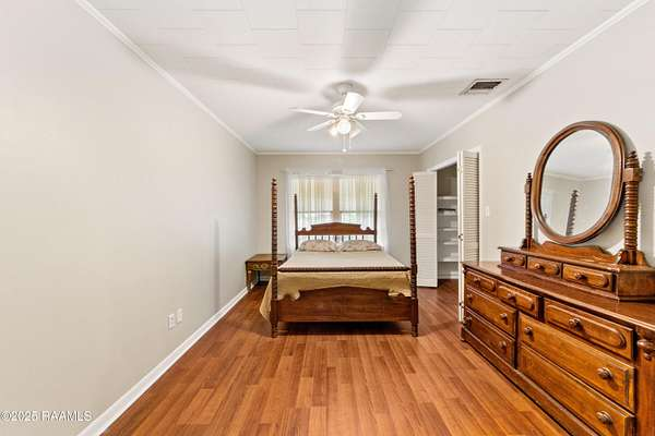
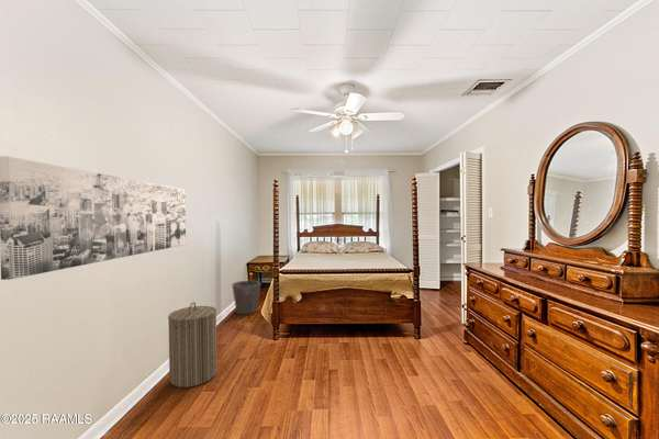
+ laundry hamper (193, 338)
+ waste bin (246, 296)
+ wall art (127, 217)
